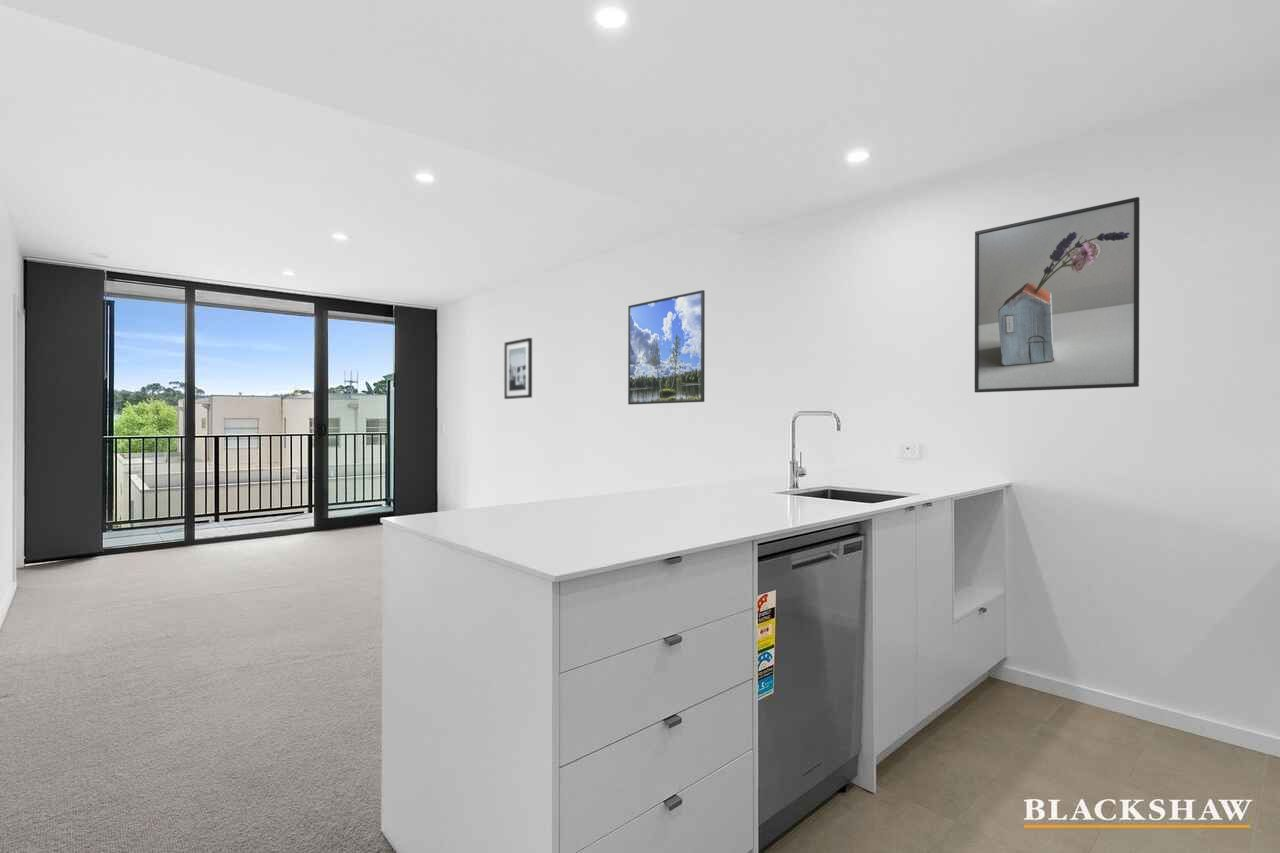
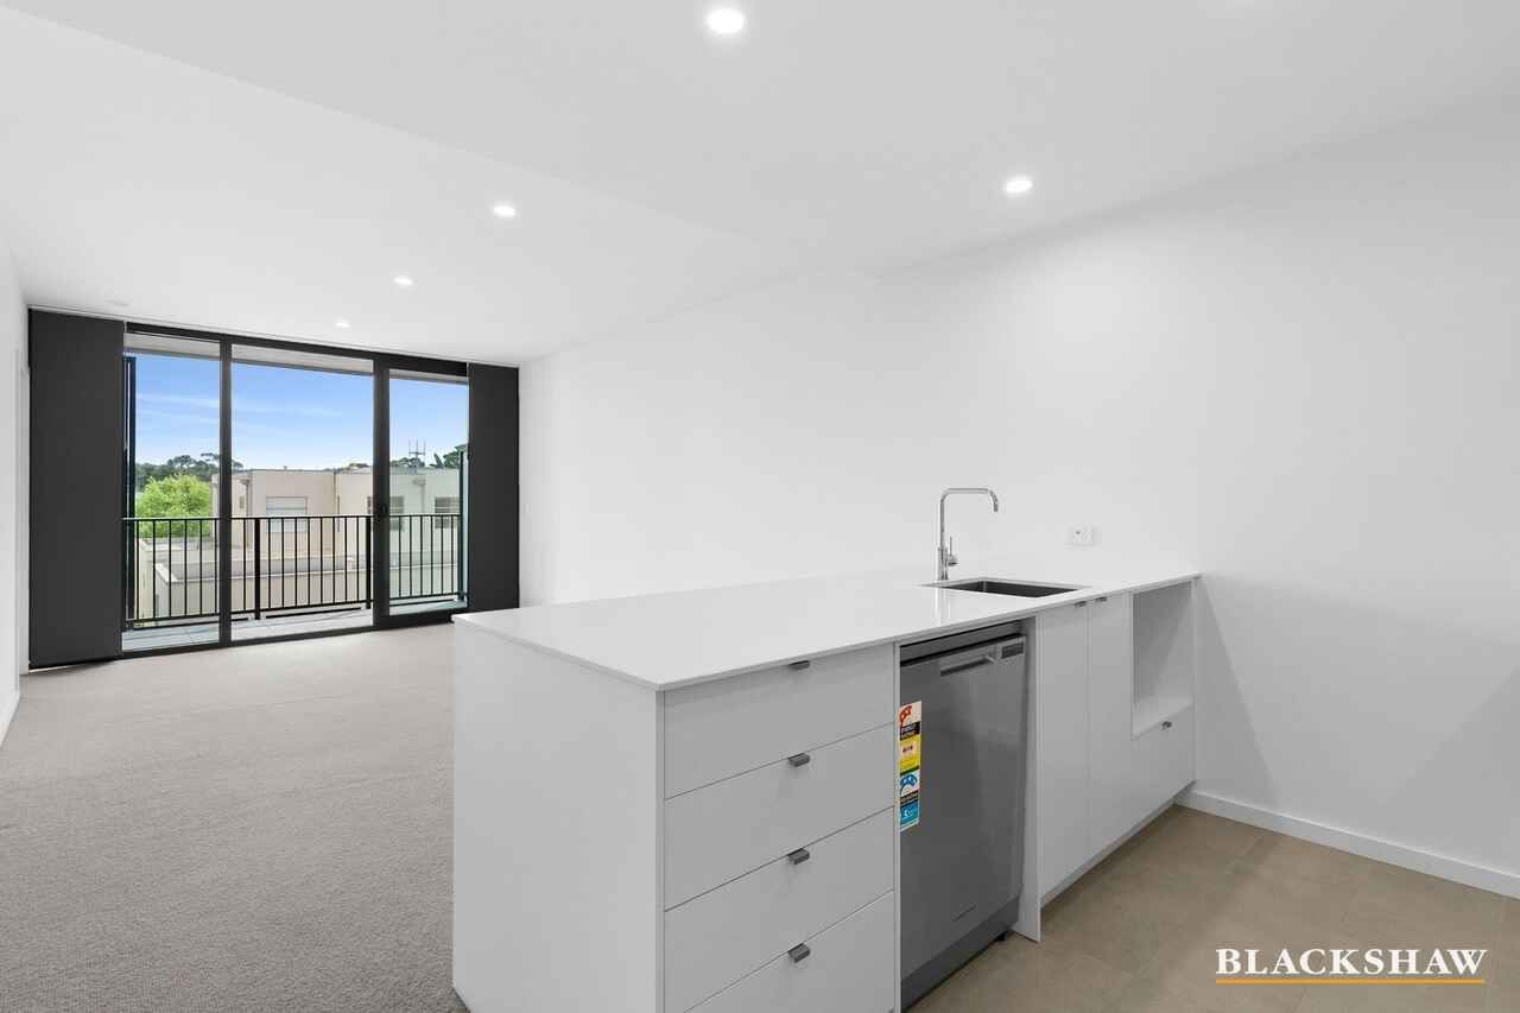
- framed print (664, 350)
- wall art (517, 369)
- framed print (1050, 302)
